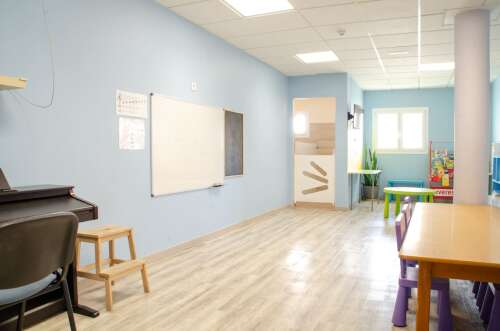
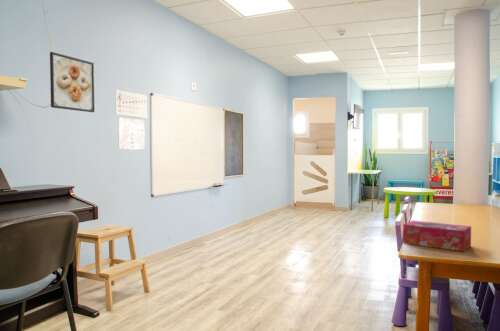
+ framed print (73, 83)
+ tissue box (436, 234)
